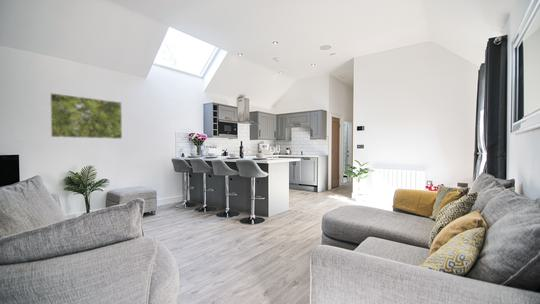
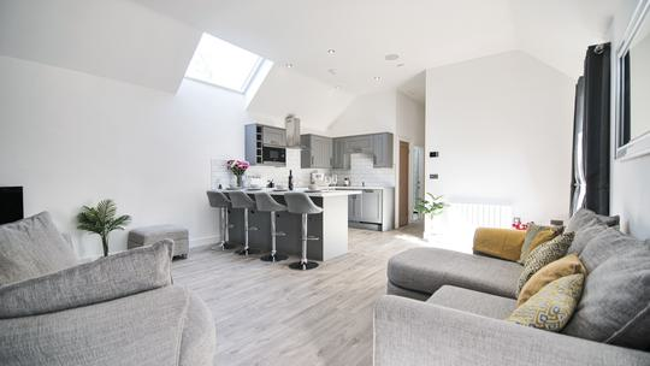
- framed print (89, 118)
